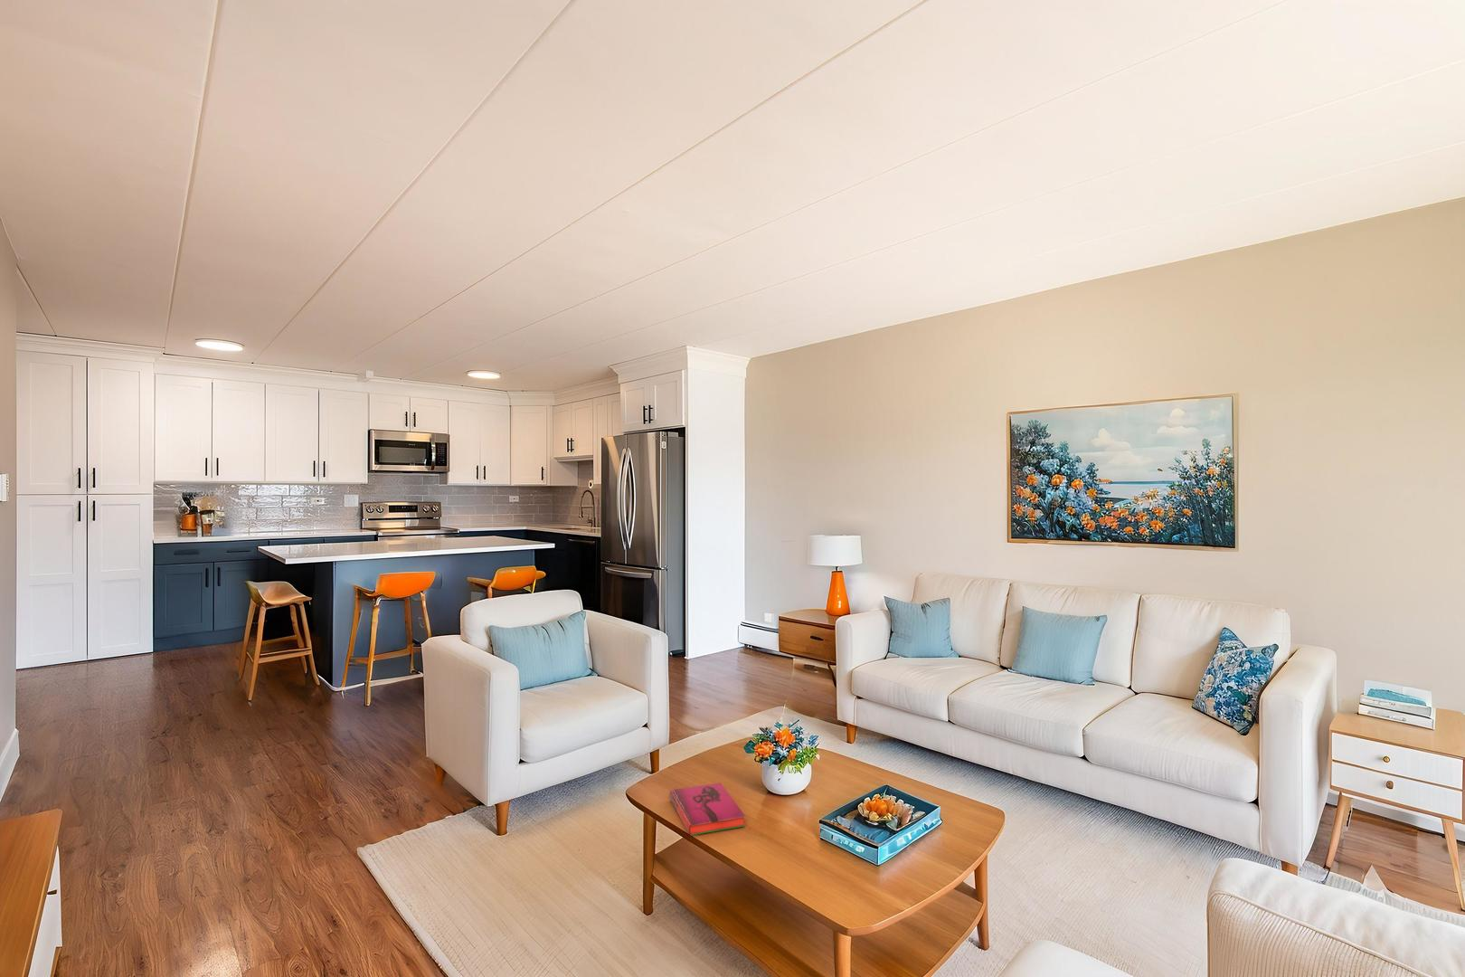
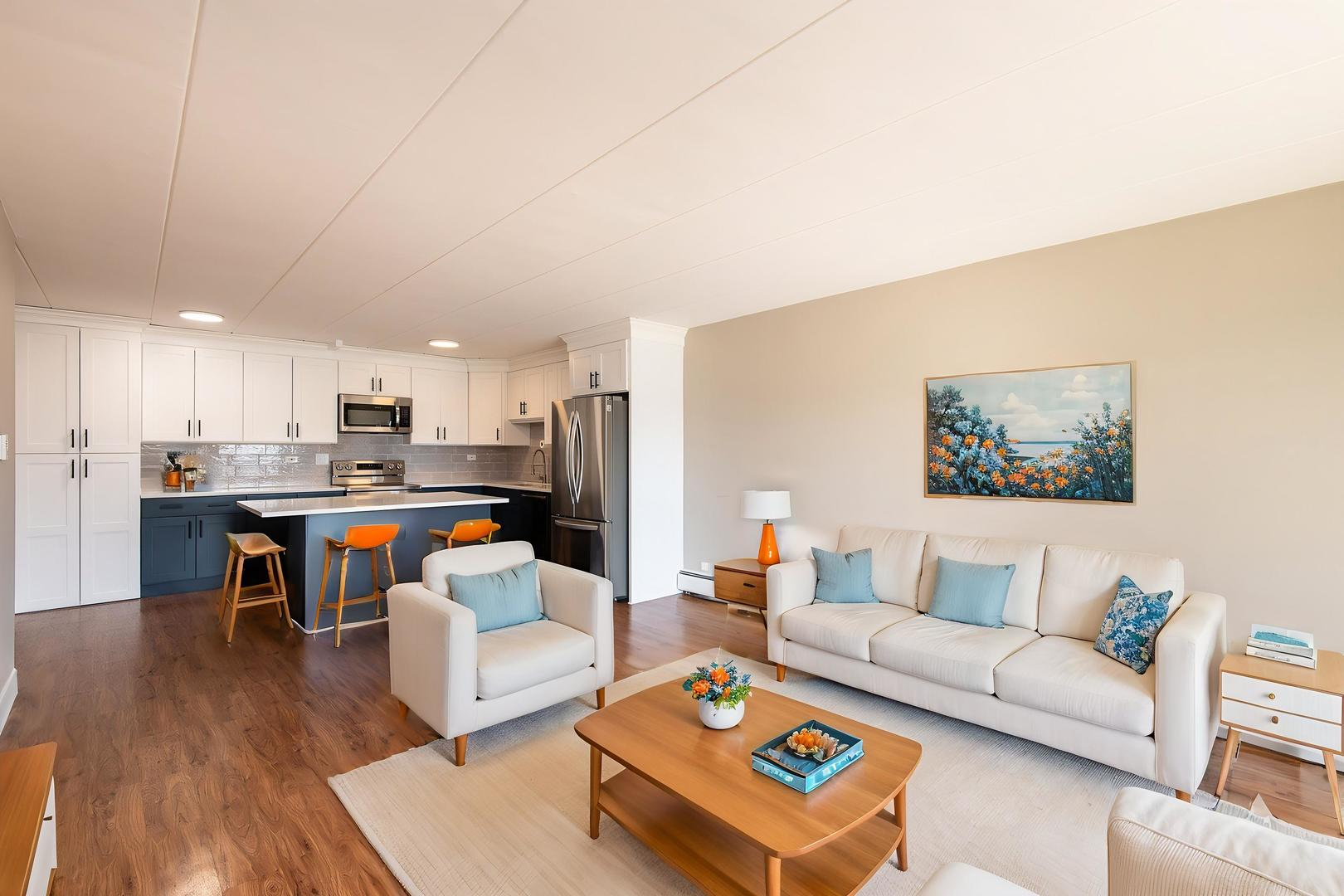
- hardback book (705, 807)
